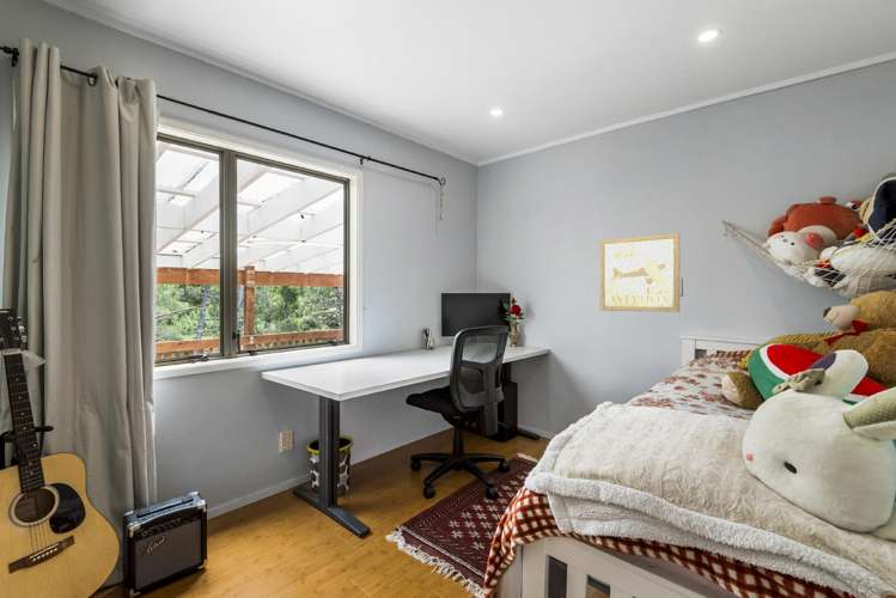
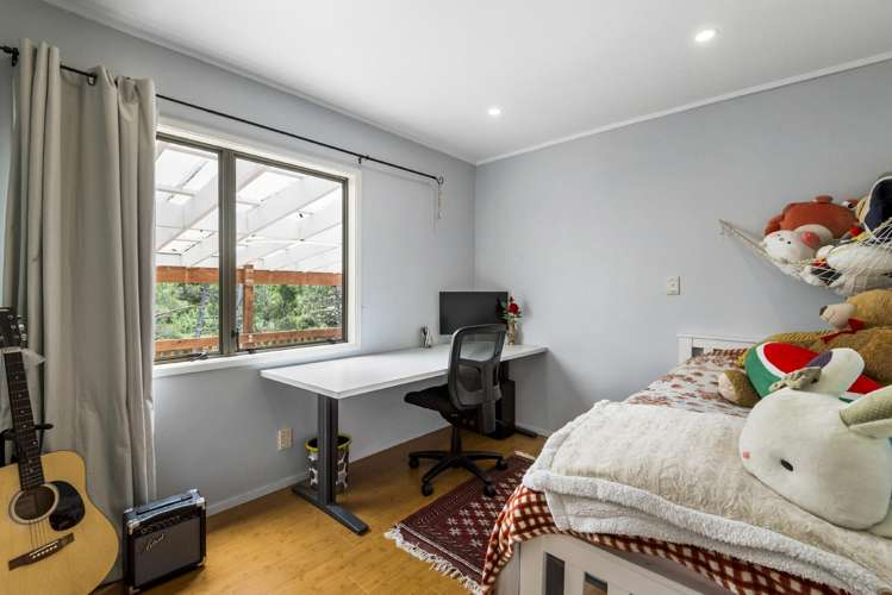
- wall art (636, 274)
